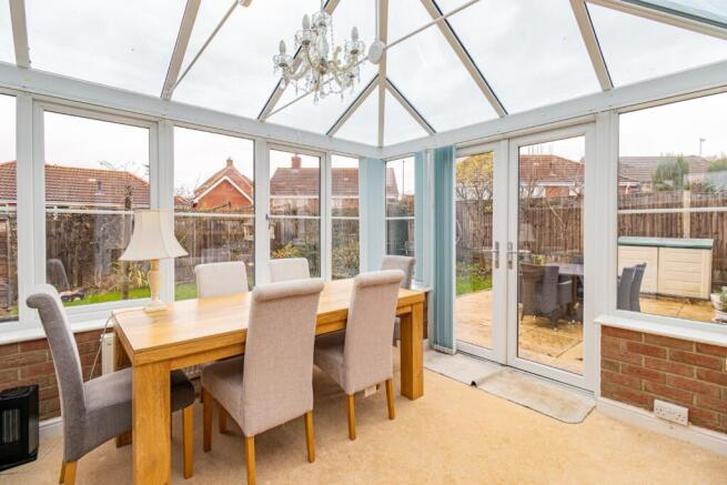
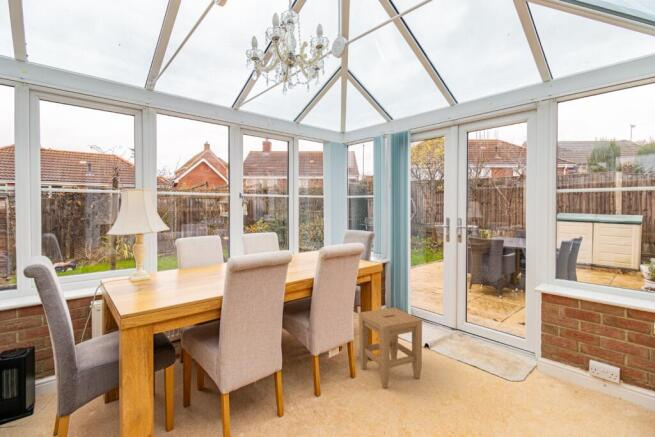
+ stool (389, 344)
